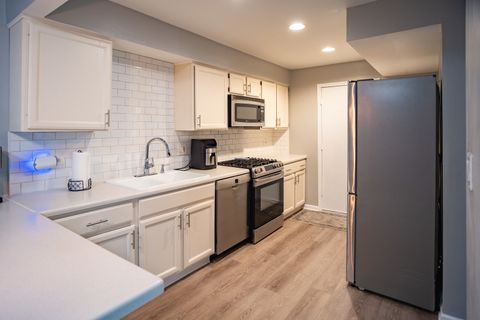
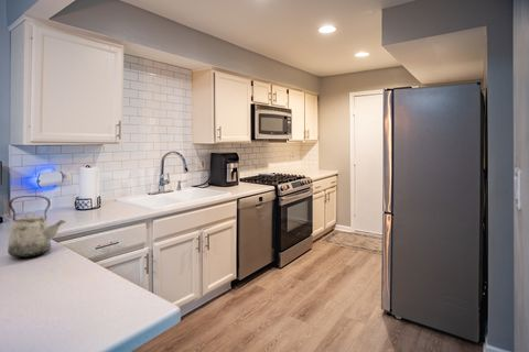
+ kettle (37, 224)
